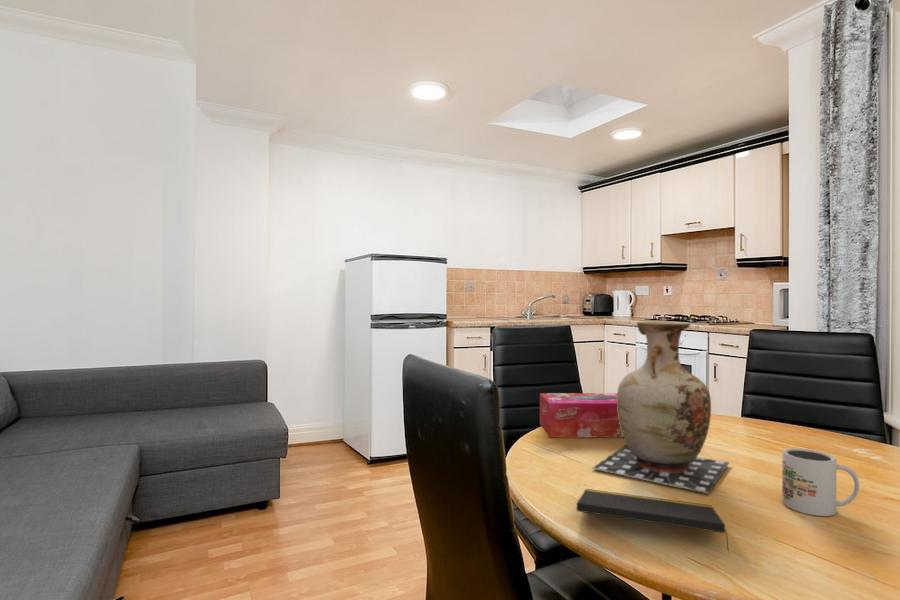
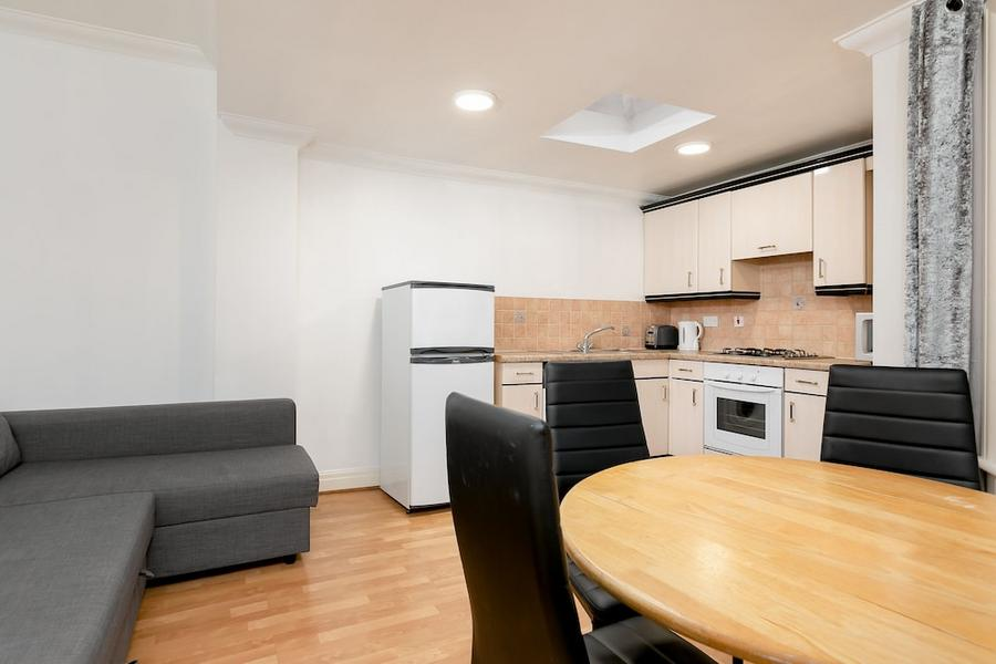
- notepad (646, 508)
- tissue box (591, 414)
- vase (661, 394)
- mug (819, 482)
